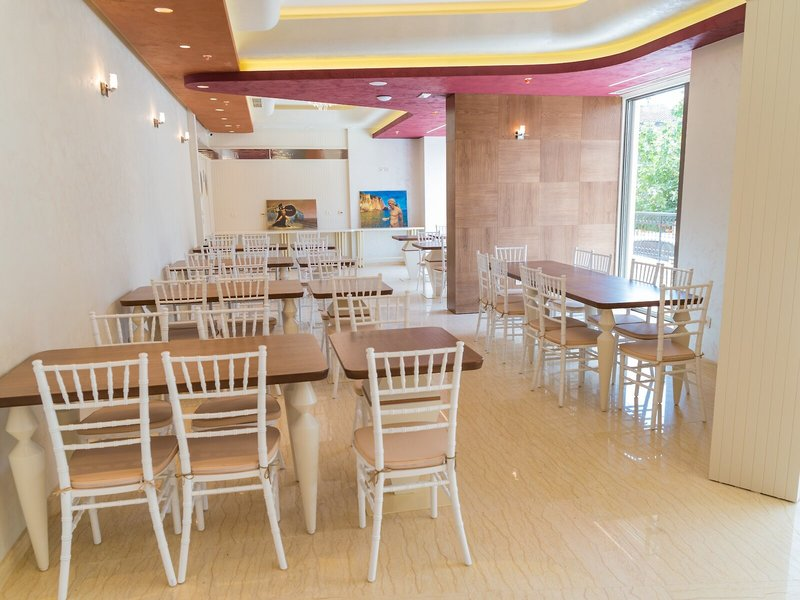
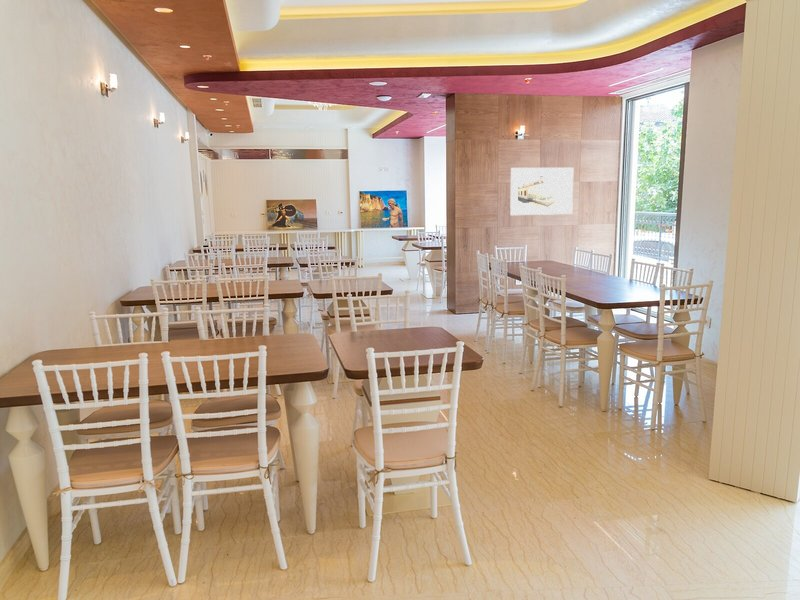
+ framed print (542, 191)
